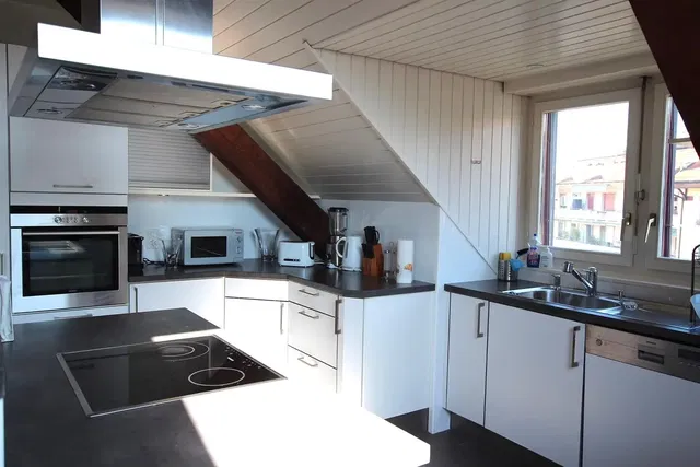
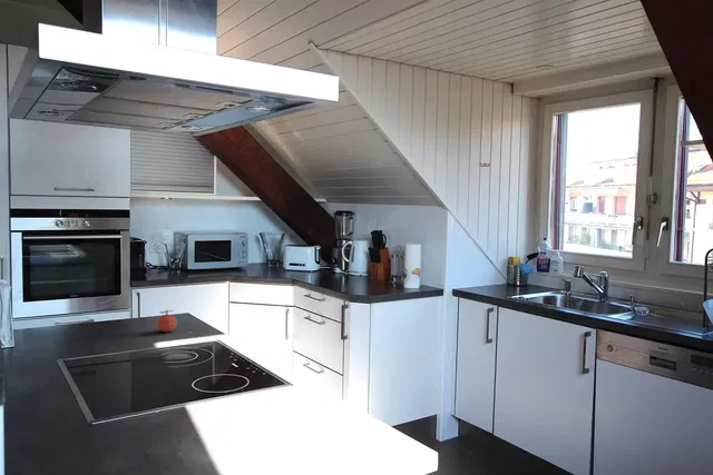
+ apple (166, 320)
